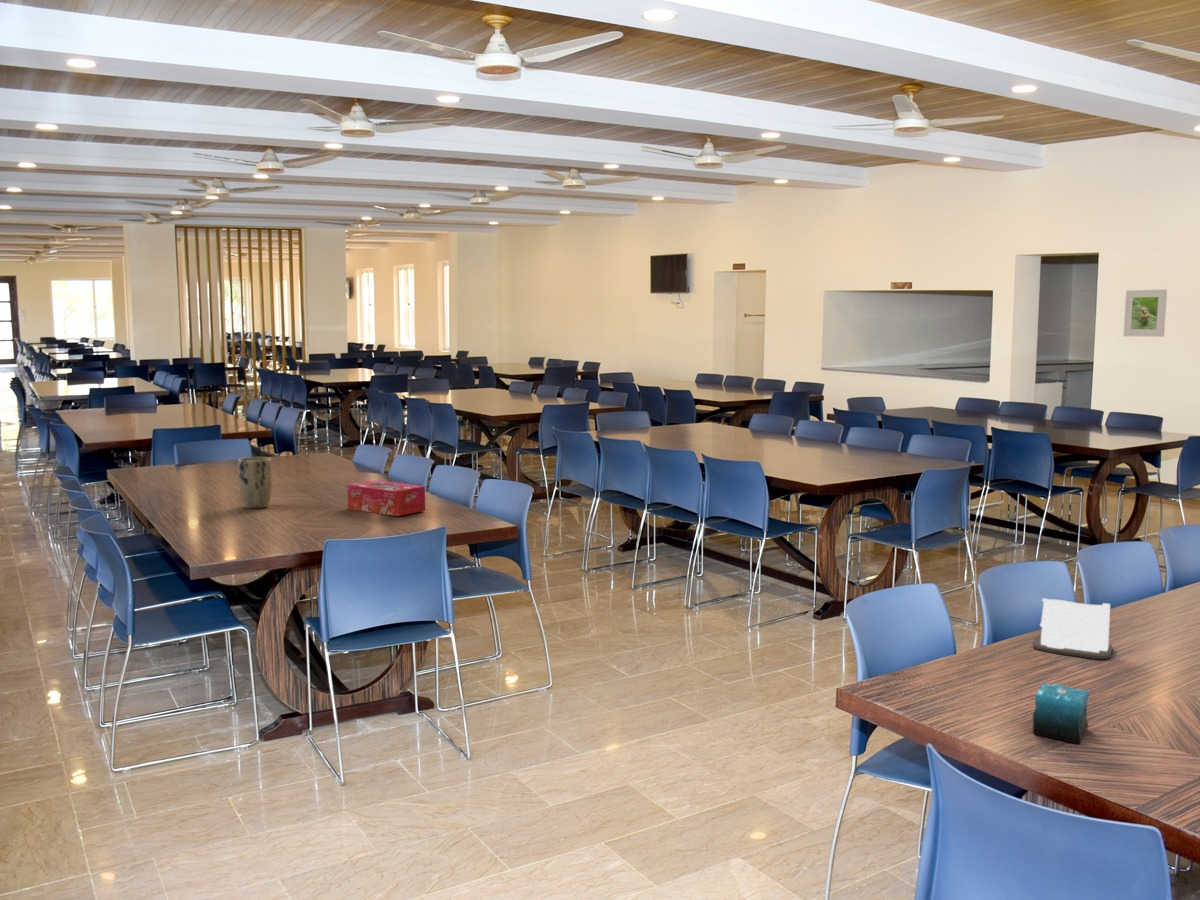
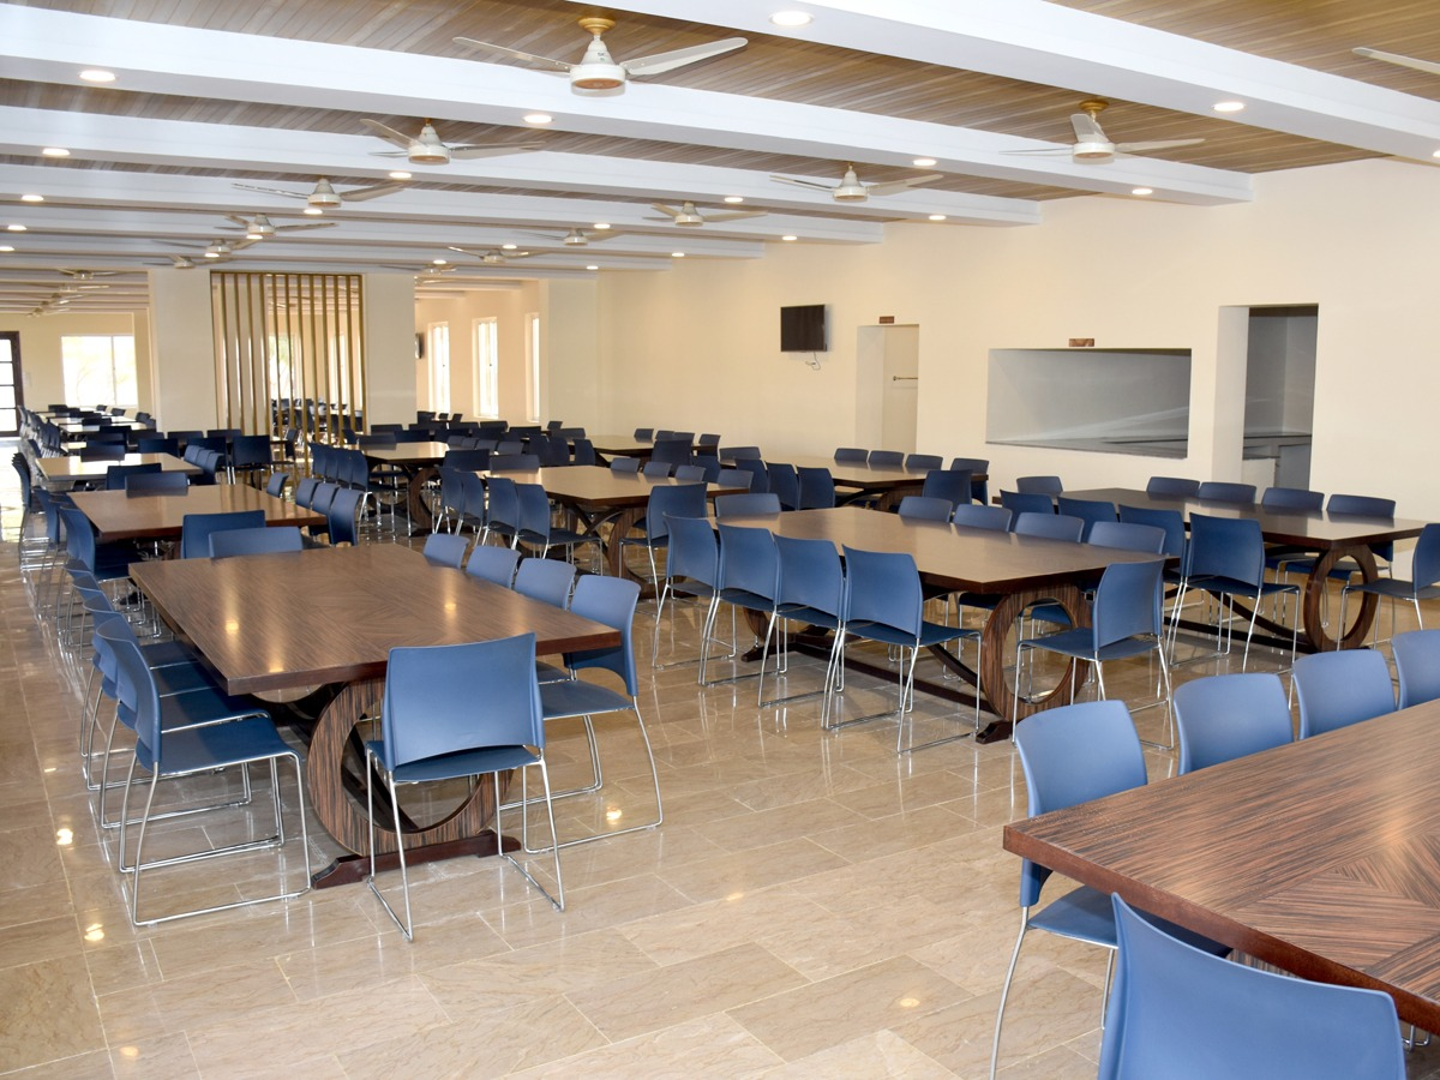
- plant pot (255, 482)
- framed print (1144, 313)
- tissue box (386, 497)
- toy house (1073, 624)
- candle (1061, 703)
